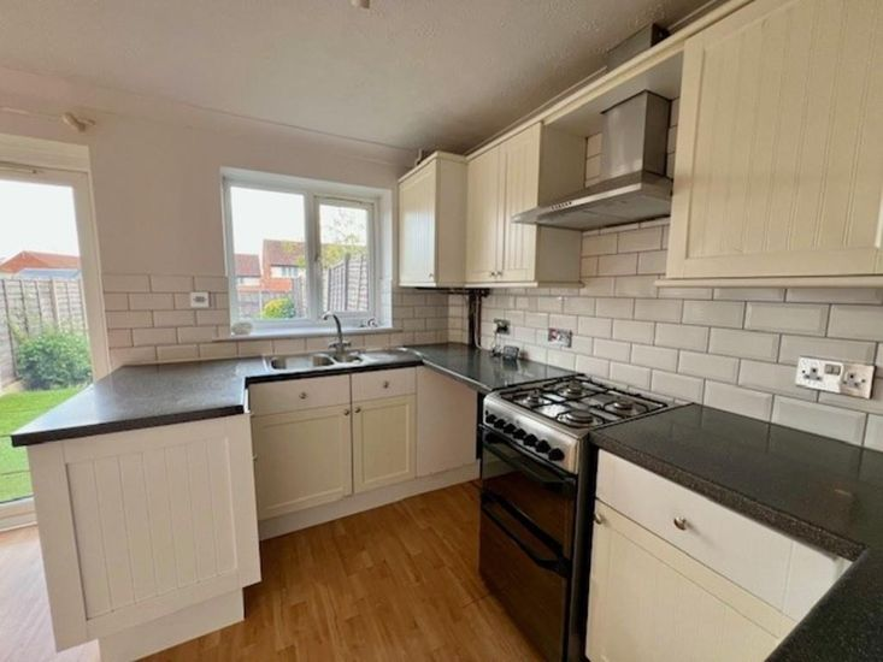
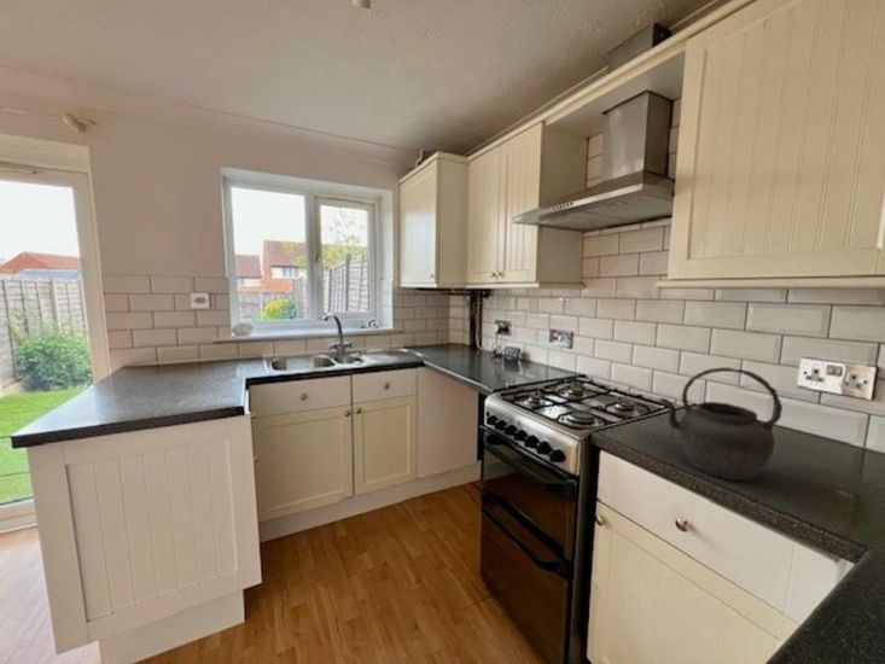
+ kettle (714, 417)
